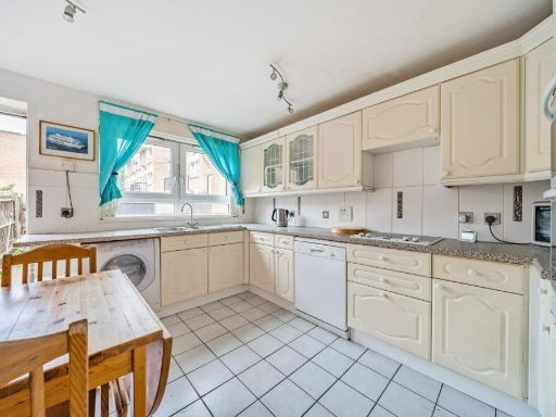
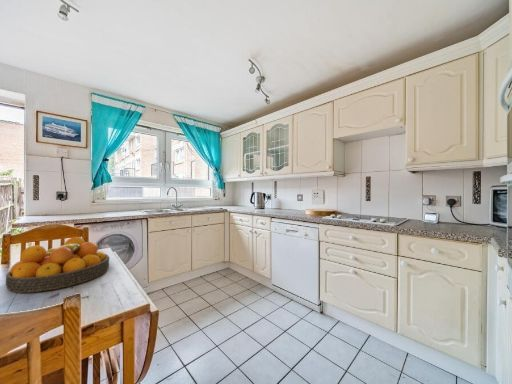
+ fruit bowl (63, 258)
